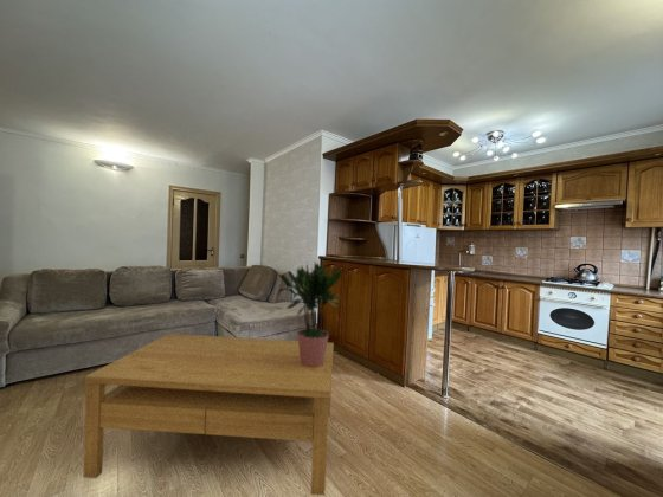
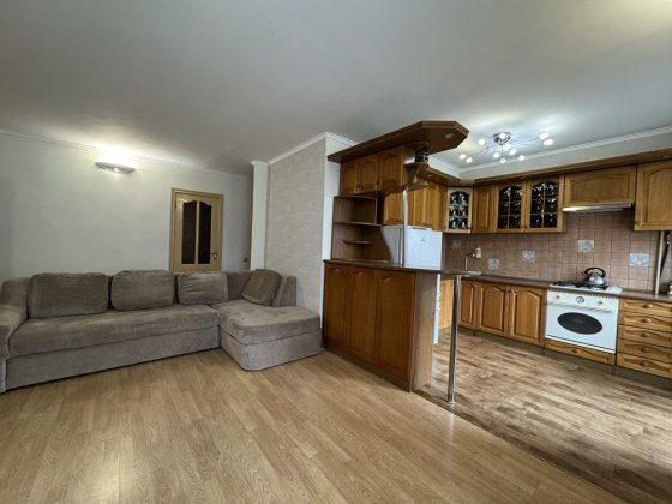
- potted plant (304, 311)
- coffee table (230, 398)
